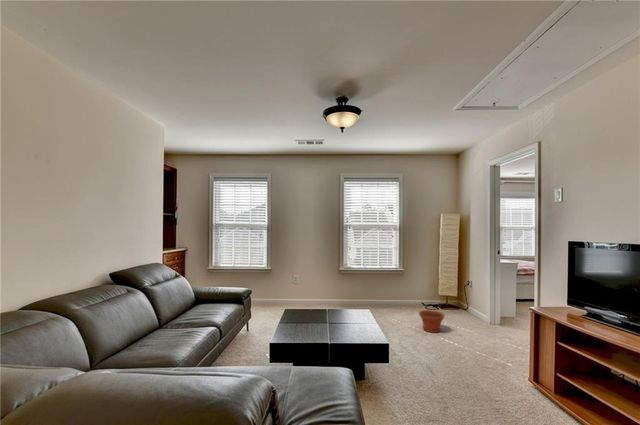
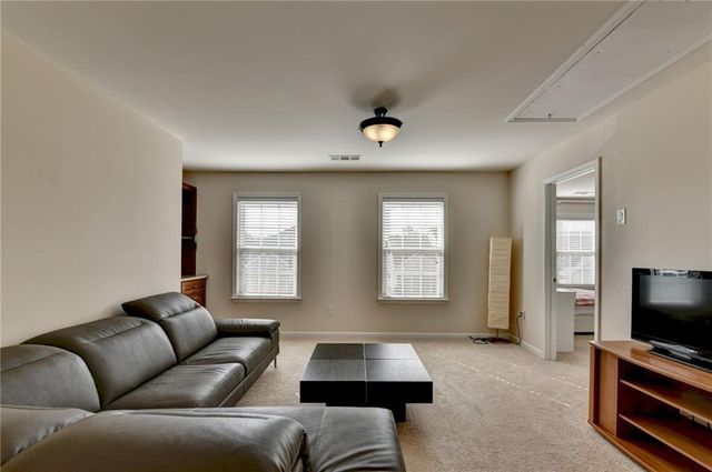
- plant pot (431, 322)
